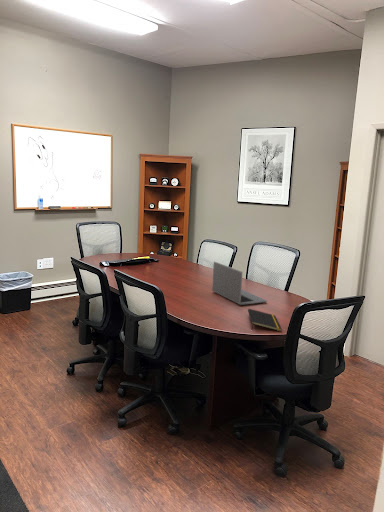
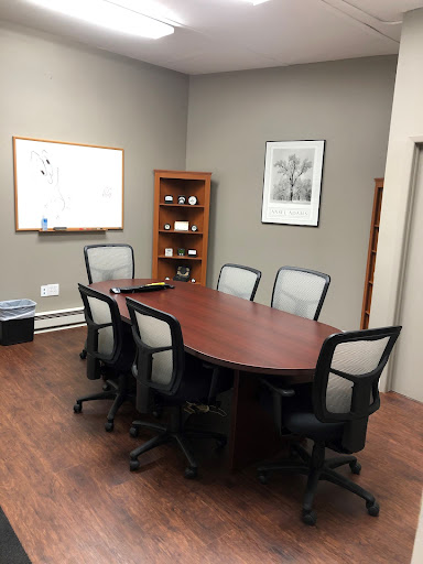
- notepad (263, 319)
- laptop (239, 281)
